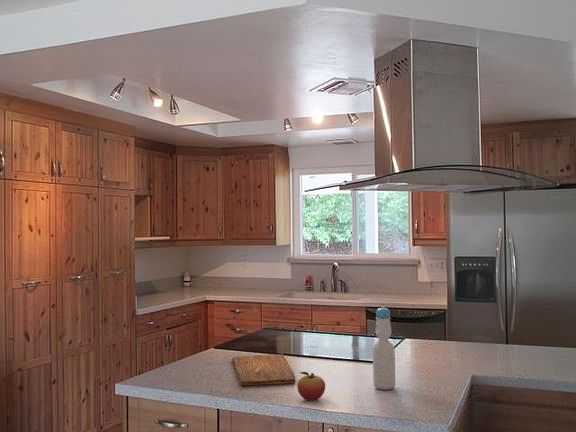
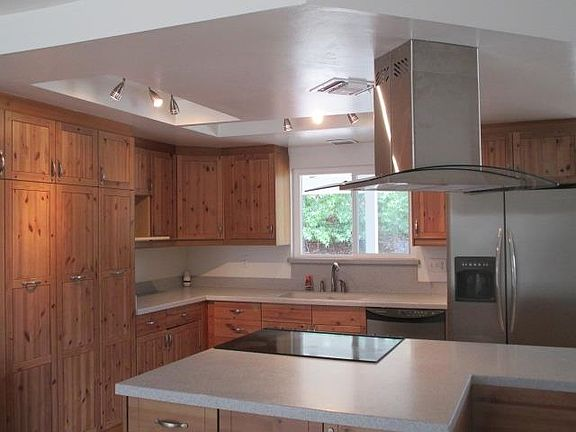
- cutting board (263, 368)
- bottle (383, 347)
- fruit (311, 384)
